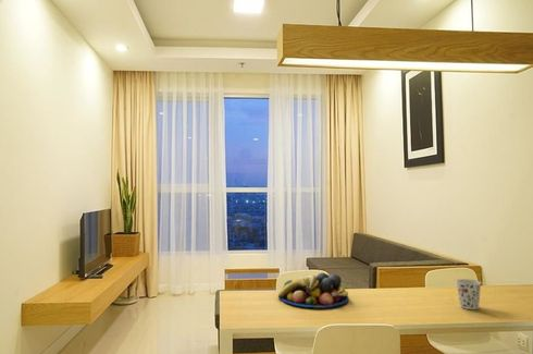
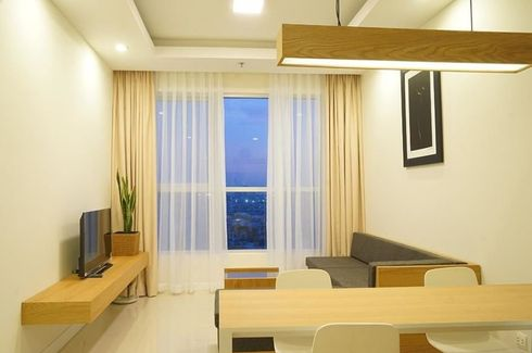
- fruit bowl (313, 285)
- cup (469, 294)
